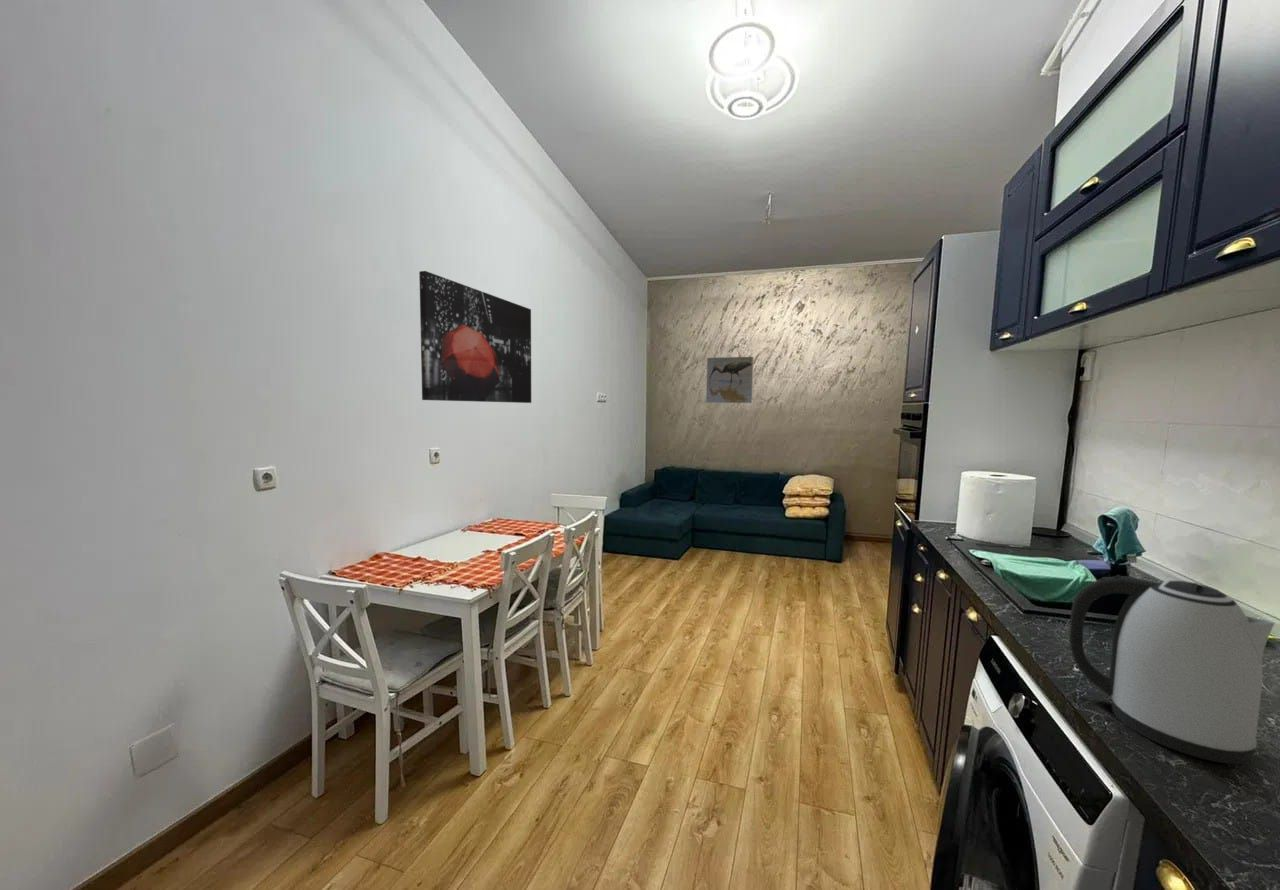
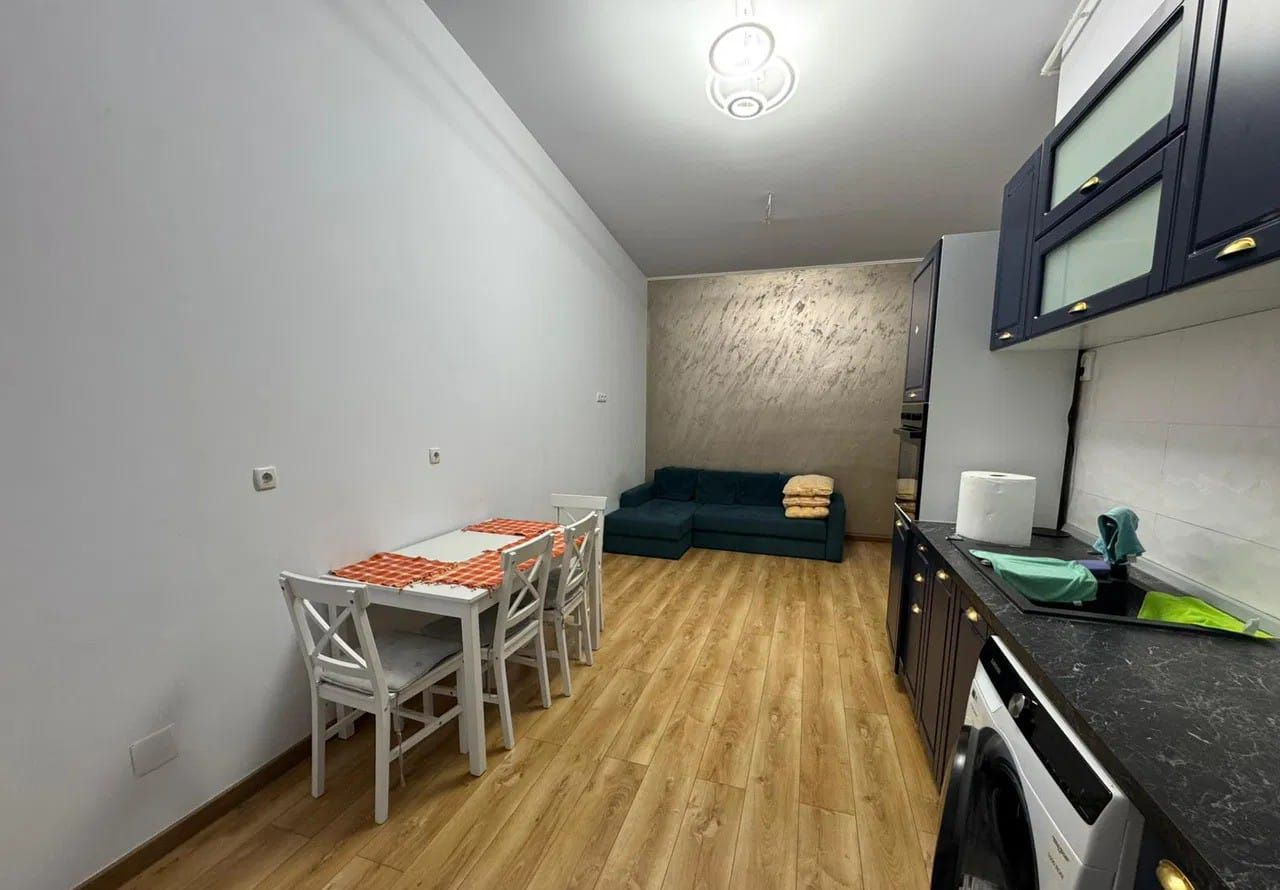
- wall art (484, 347)
- kettle (1157, 649)
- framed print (729, 380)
